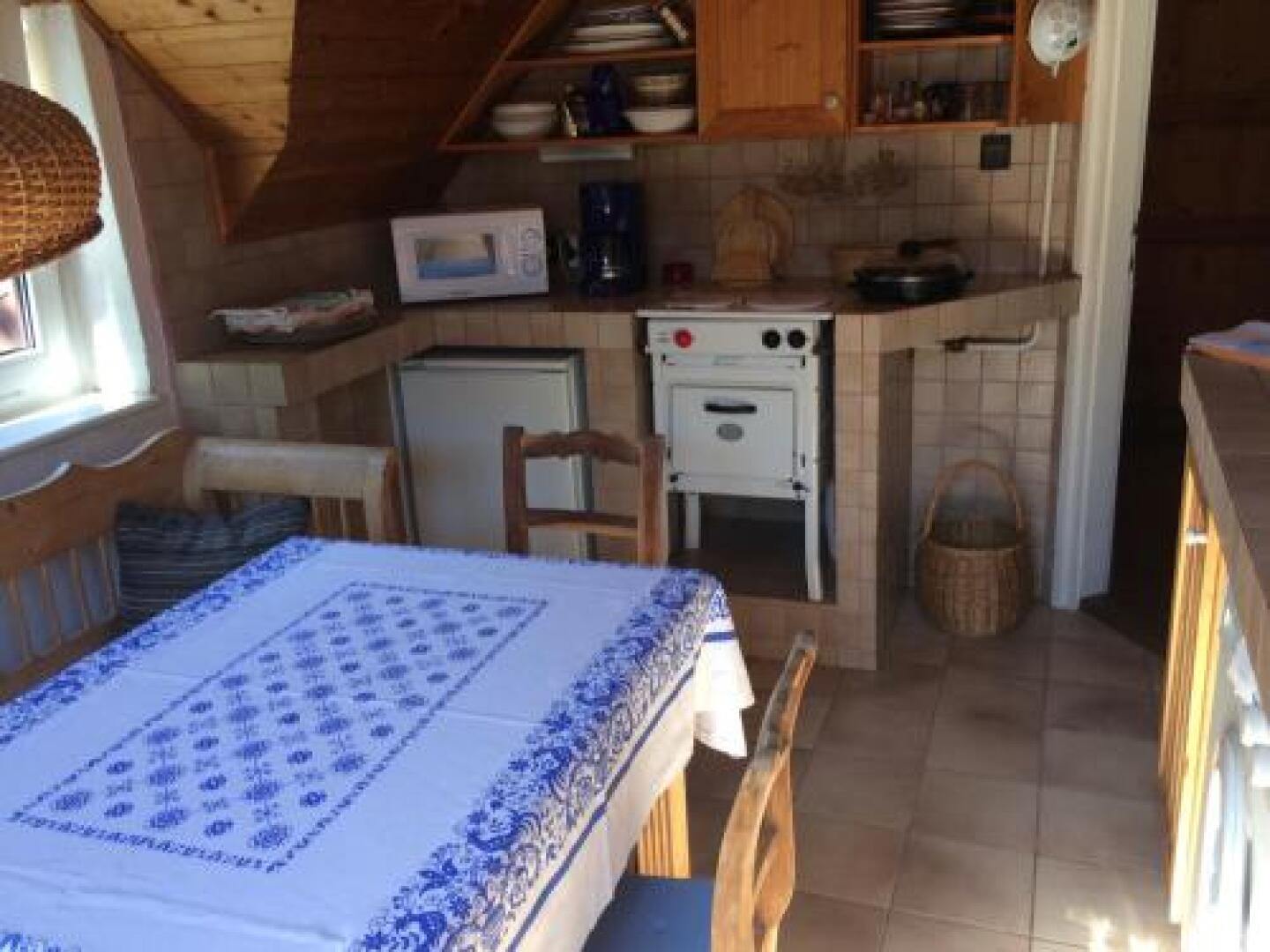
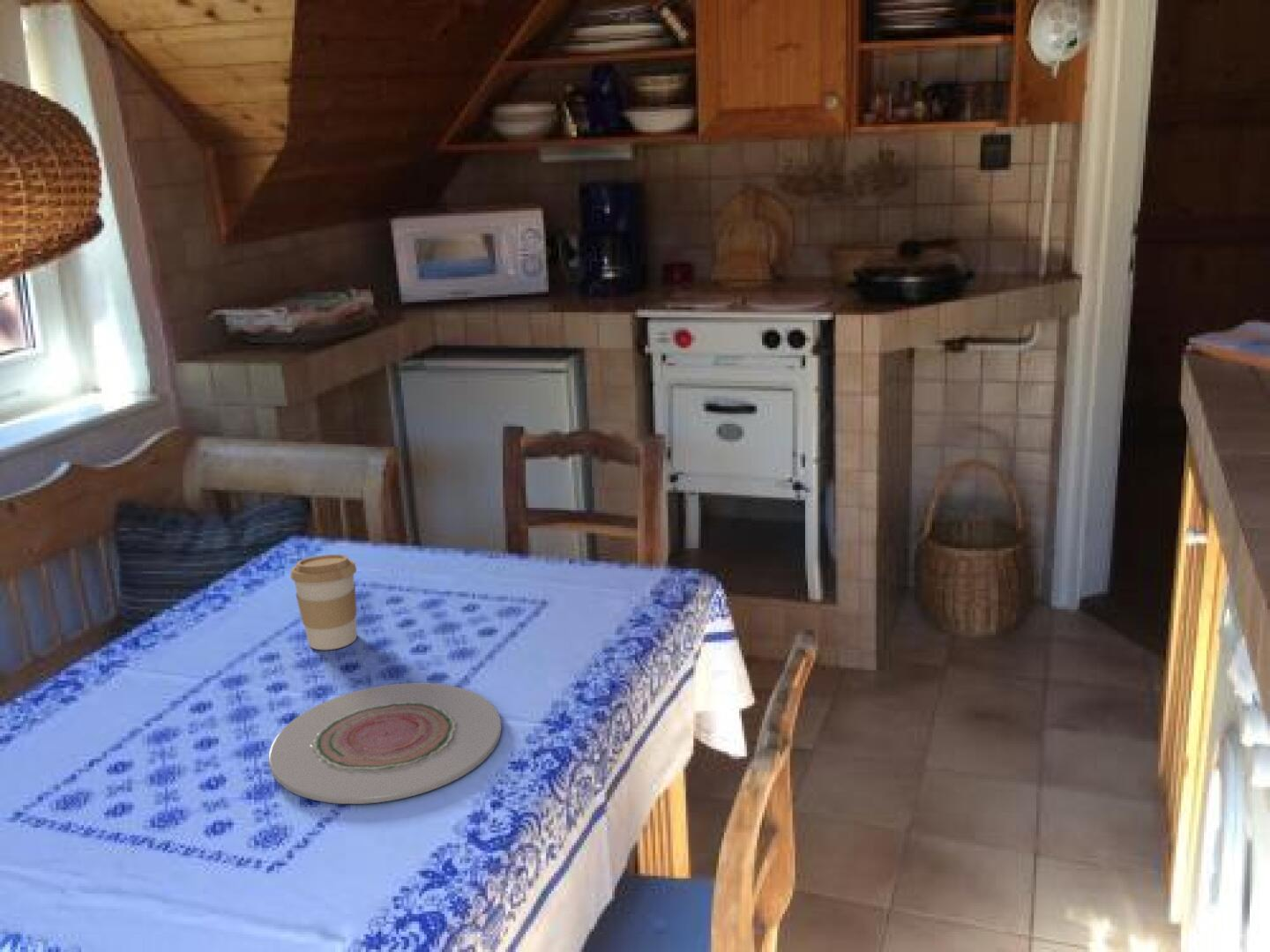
+ plate (386, 736)
+ coffee cup (327, 599)
